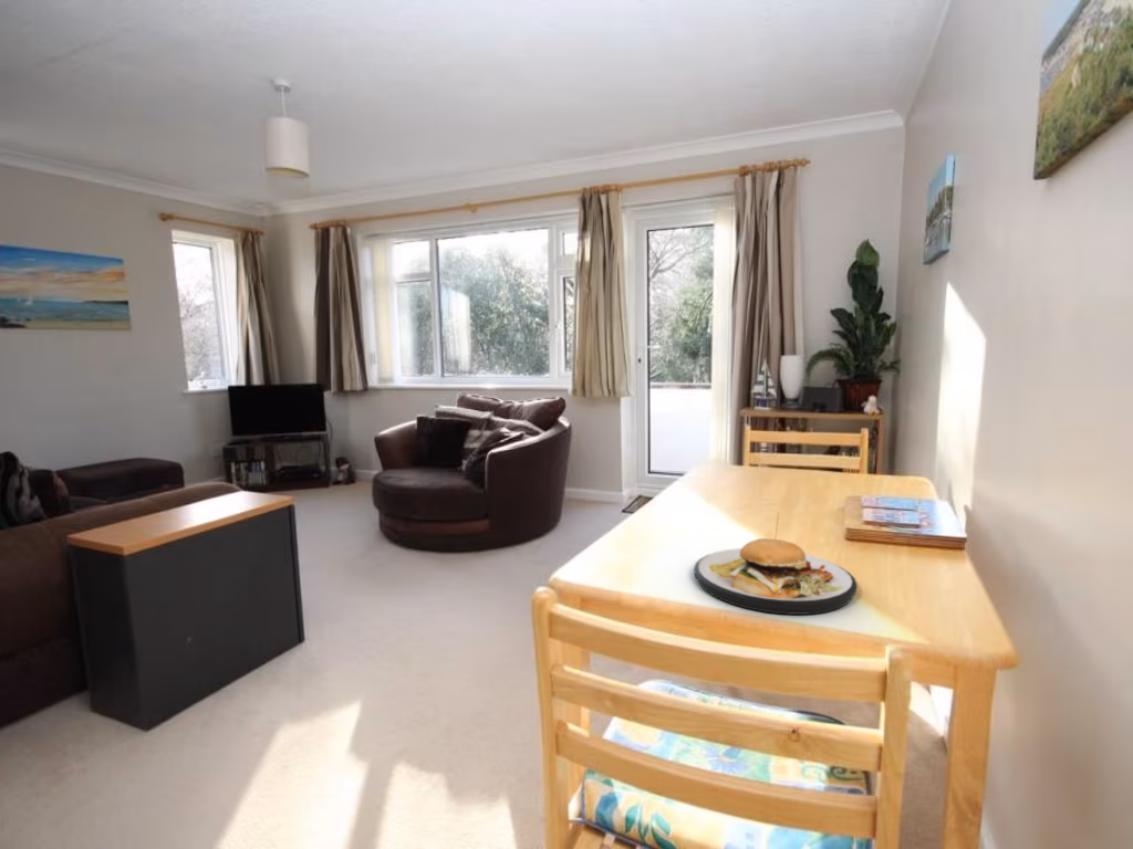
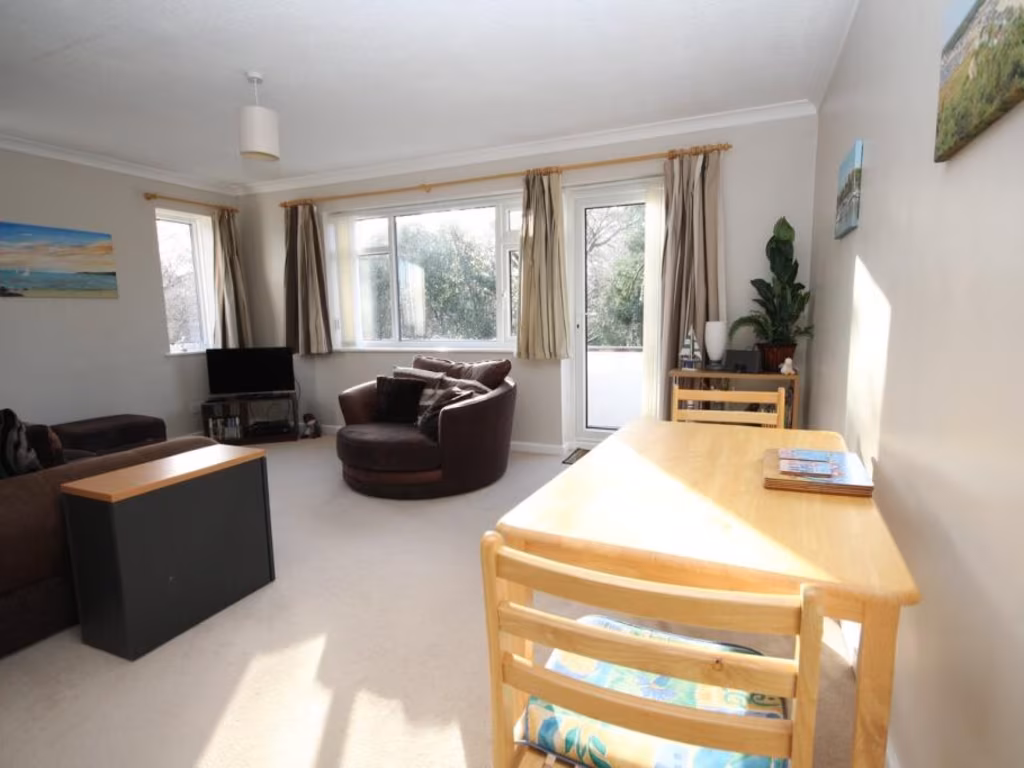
- plate (772, 545)
